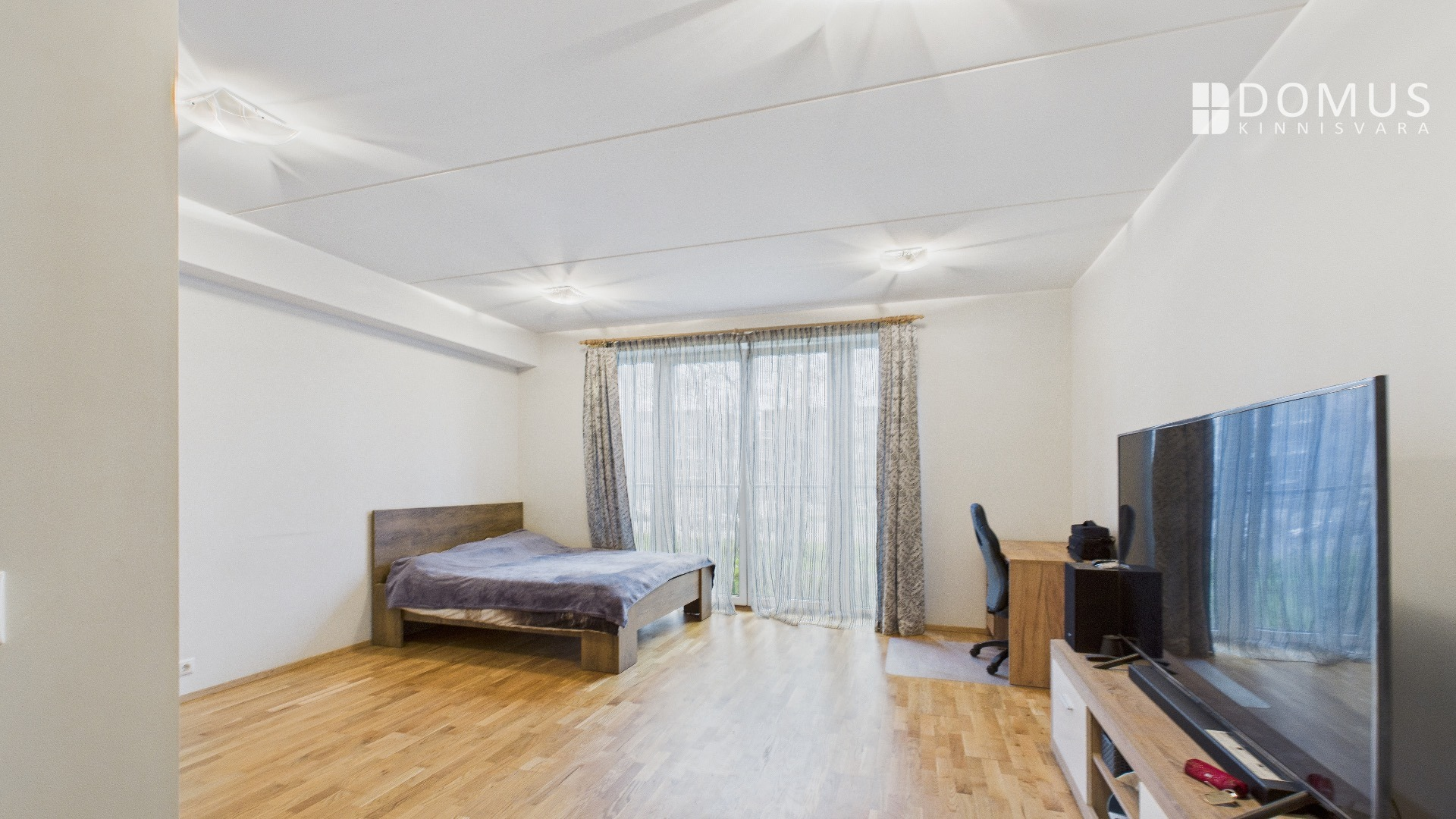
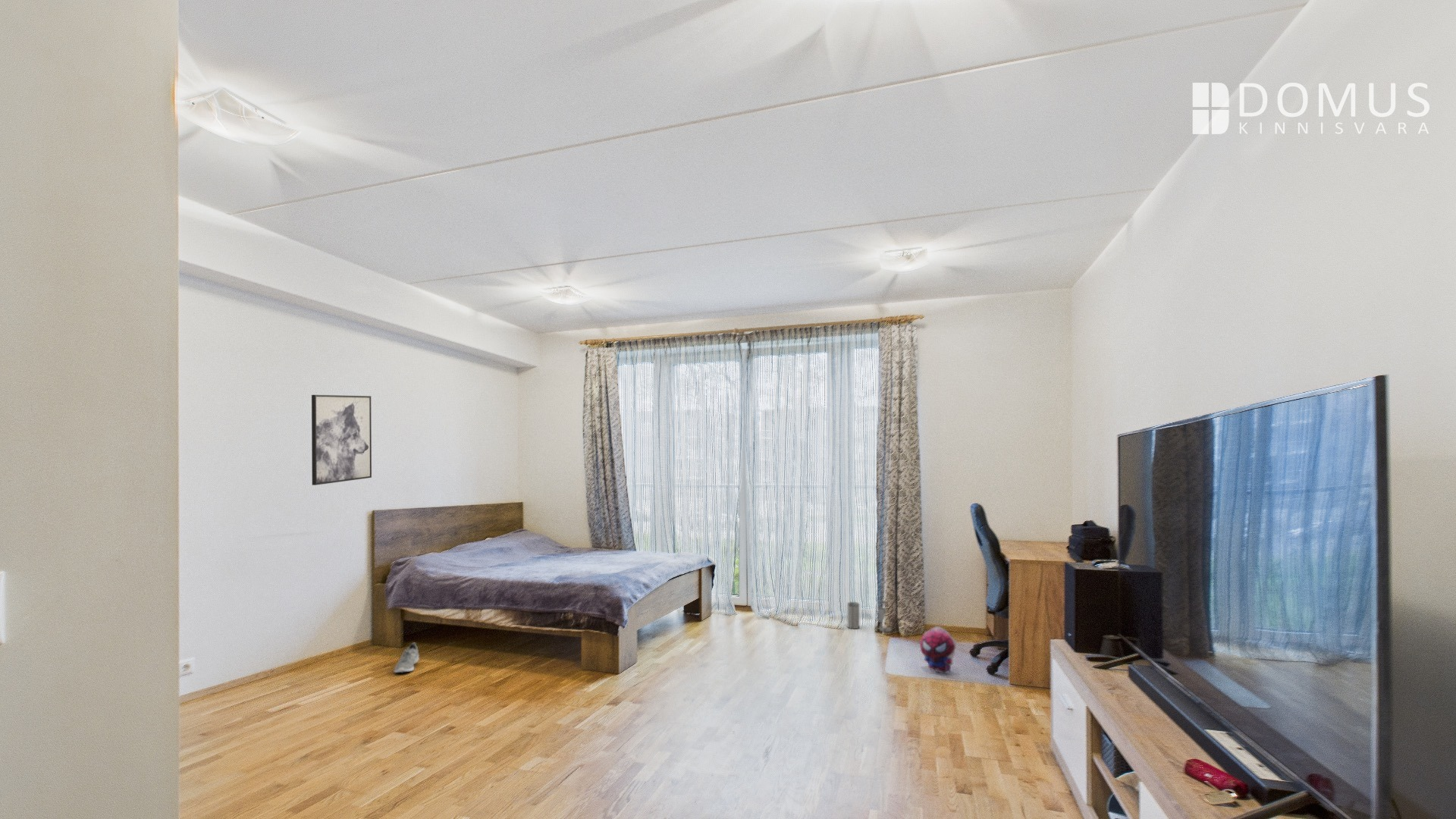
+ plush toy (937, 649)
+ wall art (343, 438)
+ sneaker (406, 657)
+ trash can (879, 613)
